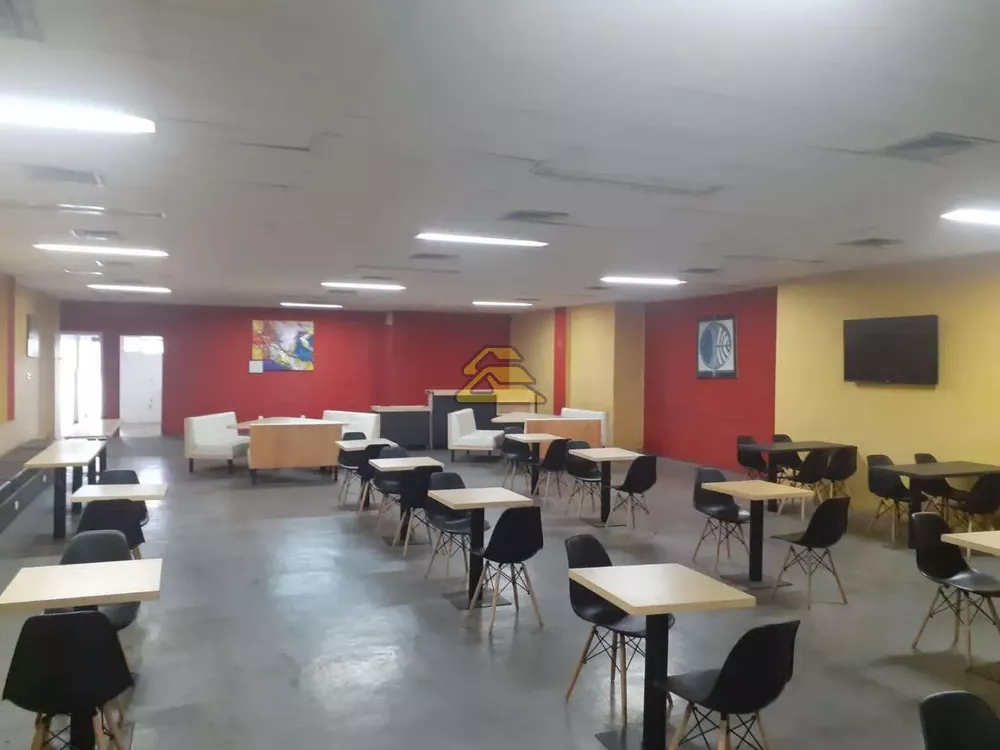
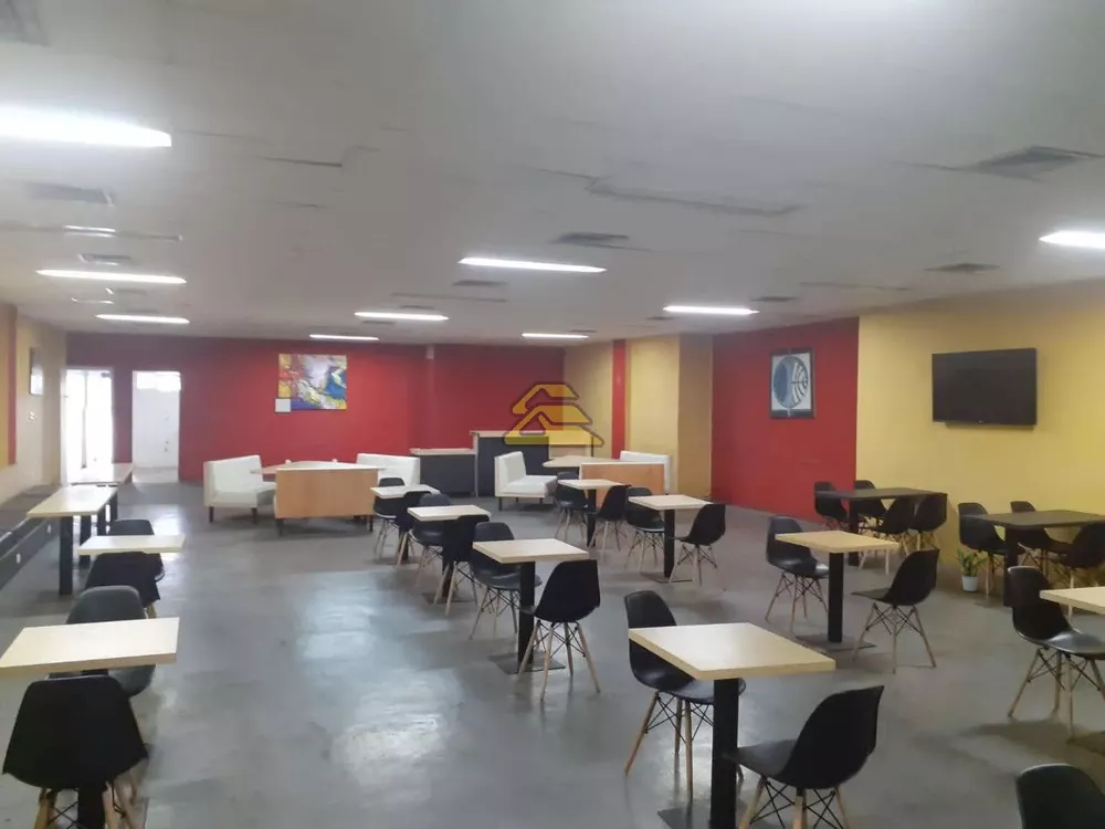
+ potted plant (966, 570)
